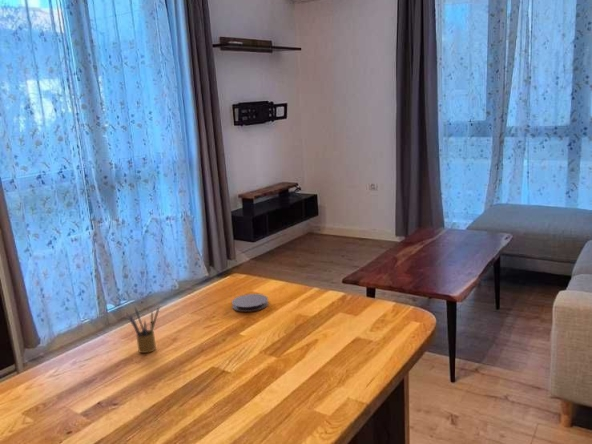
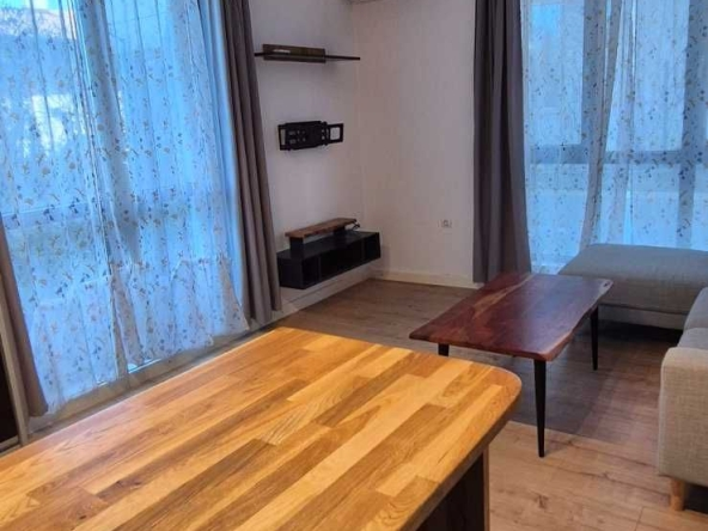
- coaster (250, 302)
- pencil box (145, 328)
